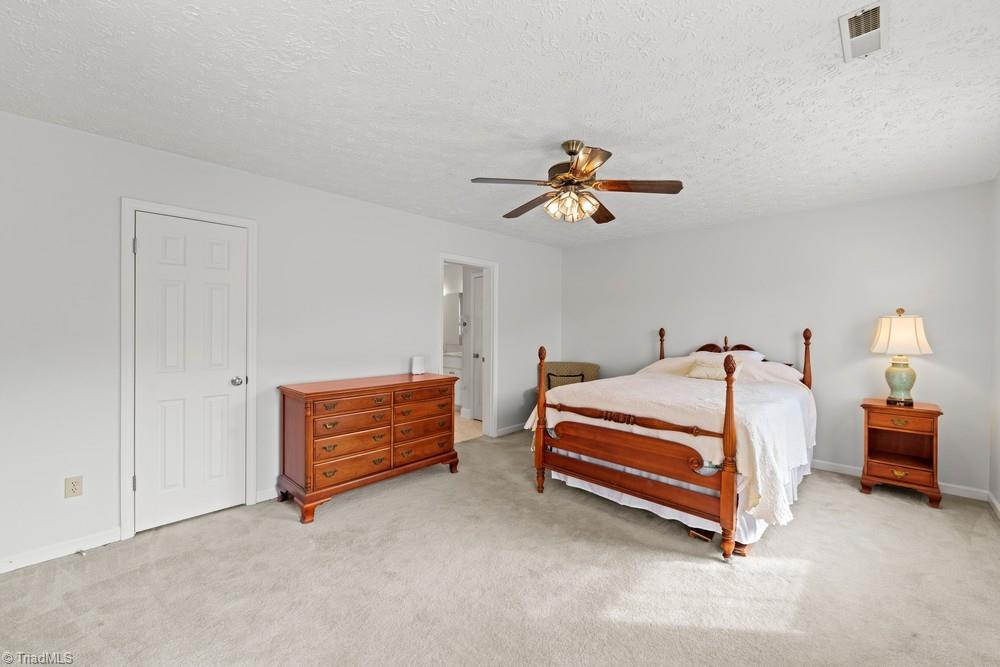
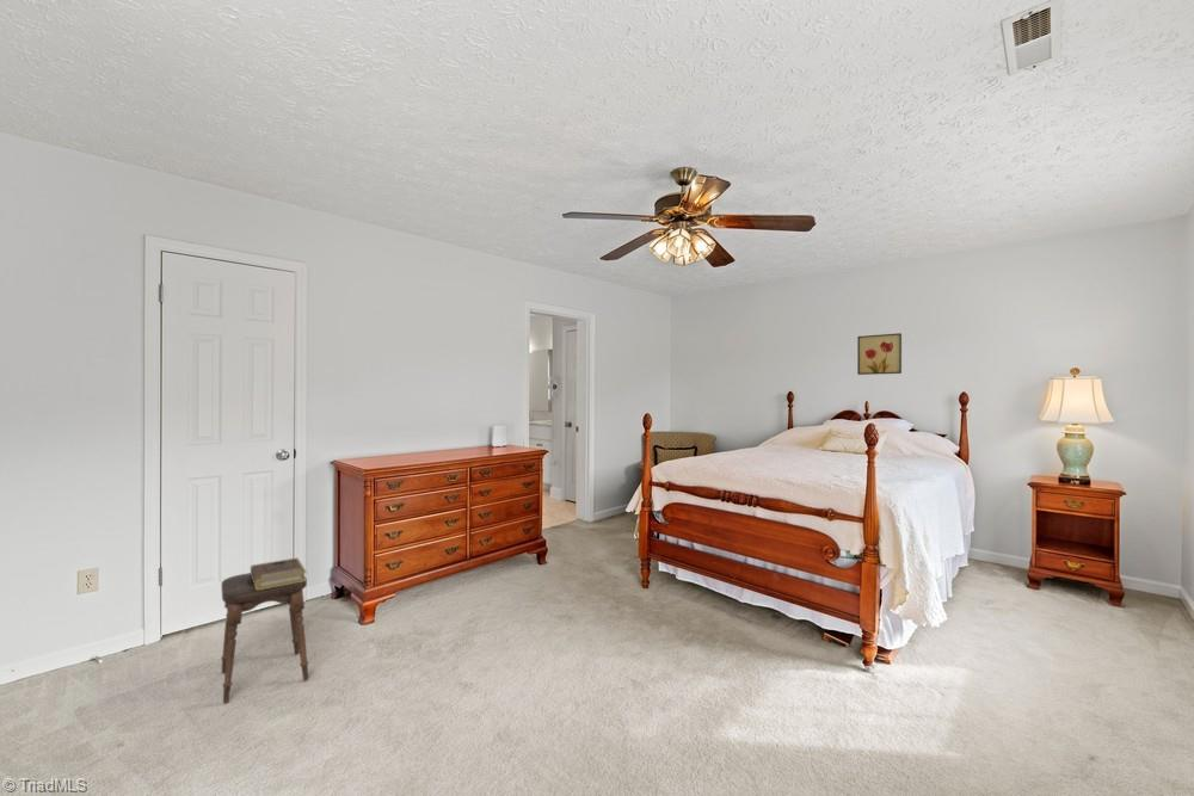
+ wall art (879, 354)
+ stool (253, 607)
+ book (277, 572)
